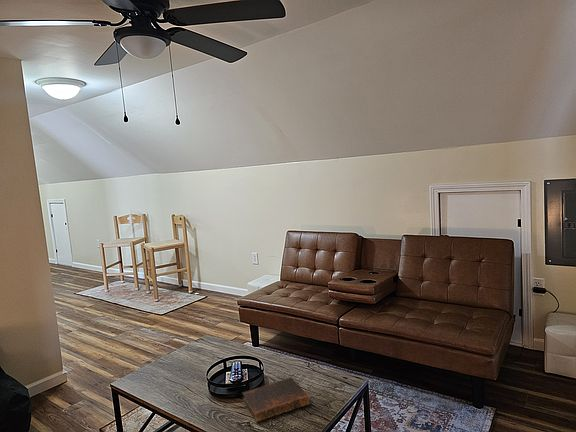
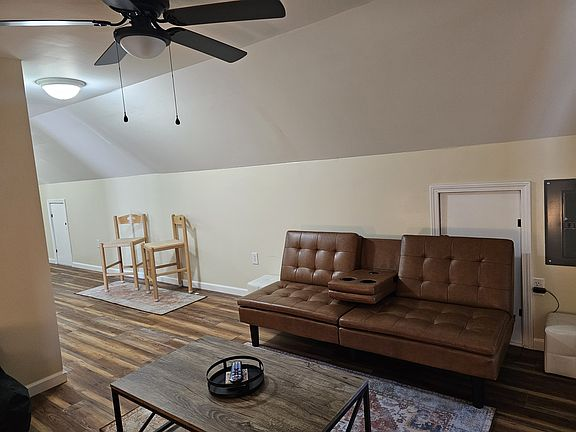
- book (275, 398)
